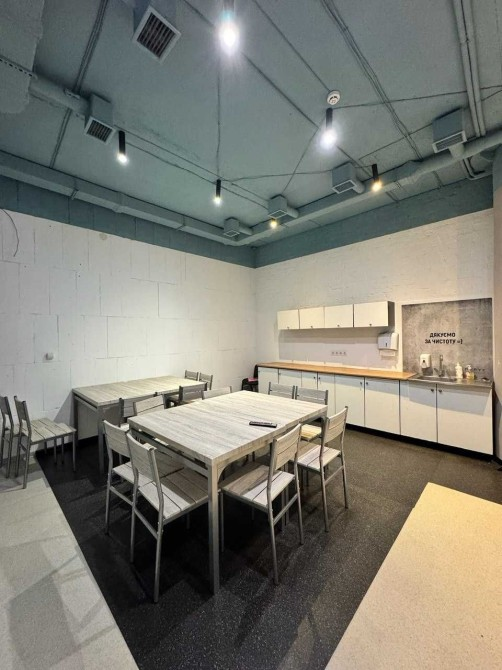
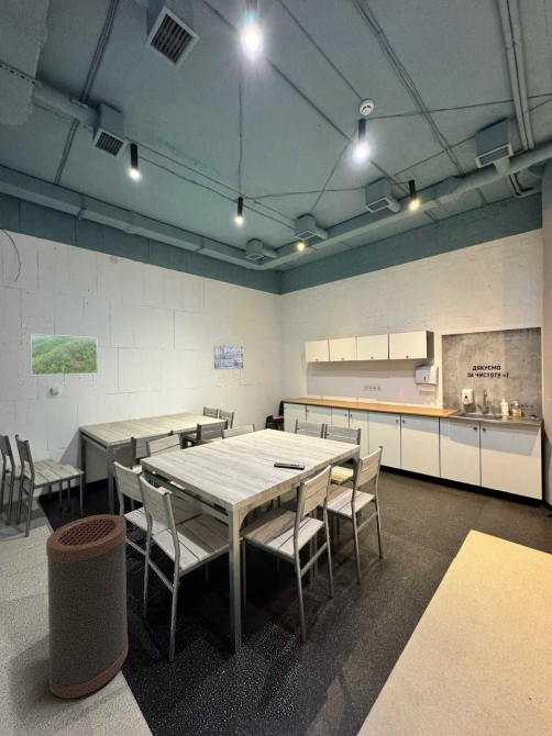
+ wall art (229, 357)
+ trash can (89, 598)
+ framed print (66, 355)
